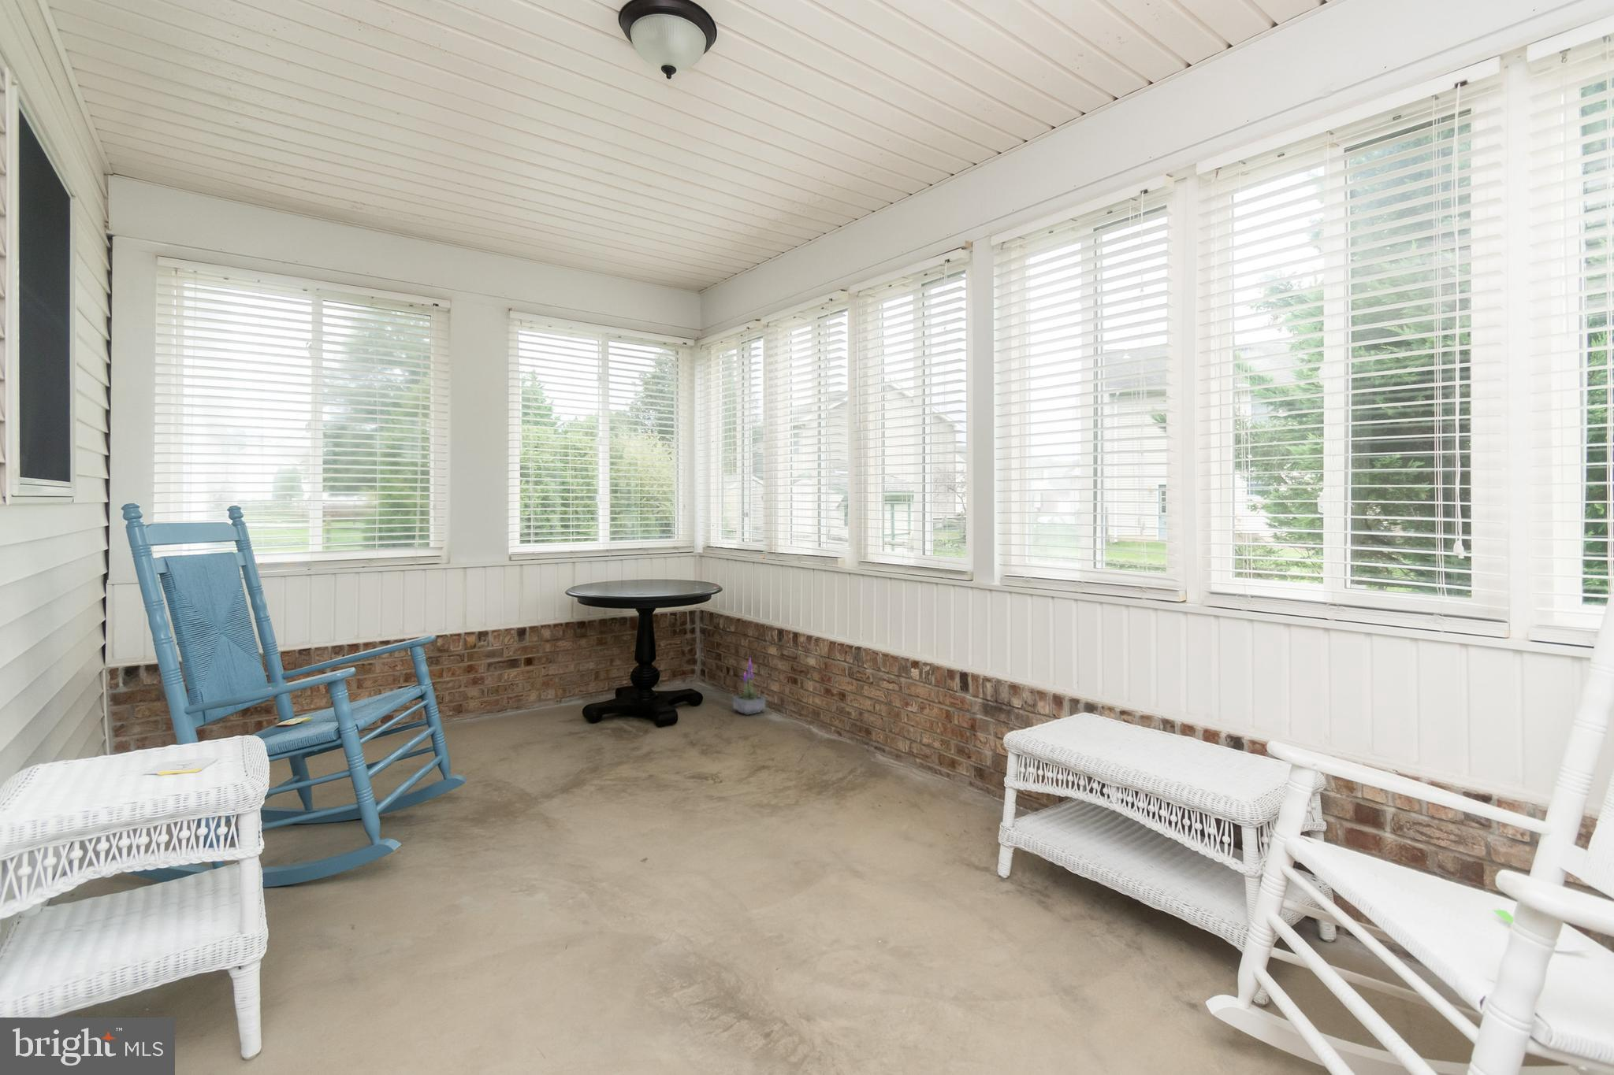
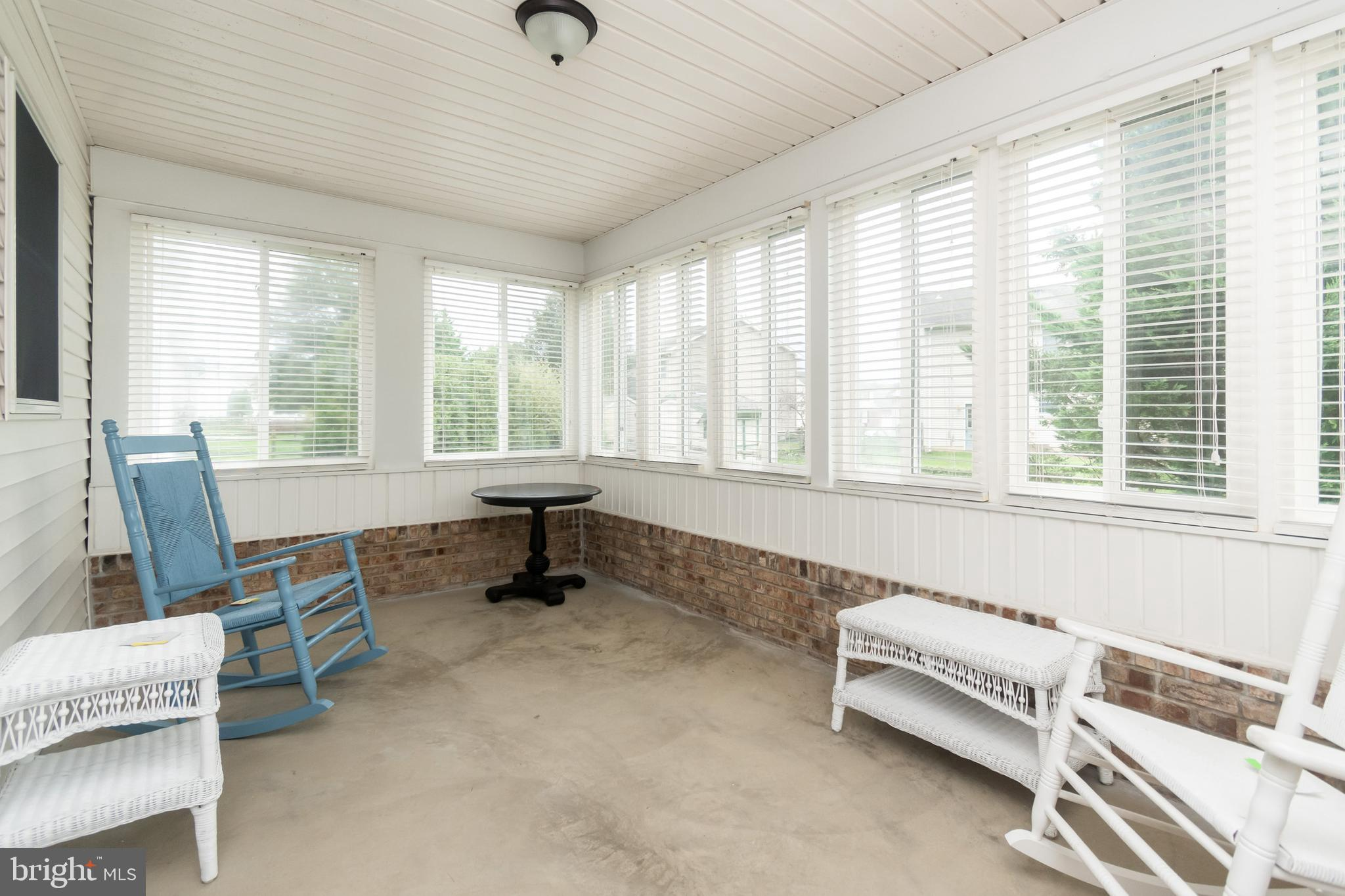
- potted plant (749, 684)
